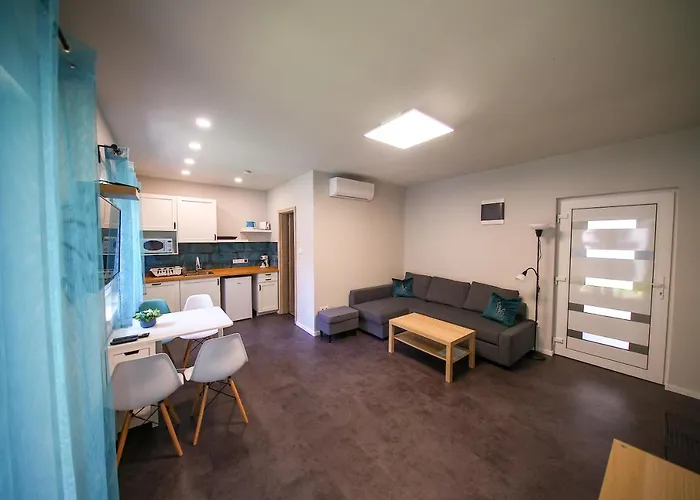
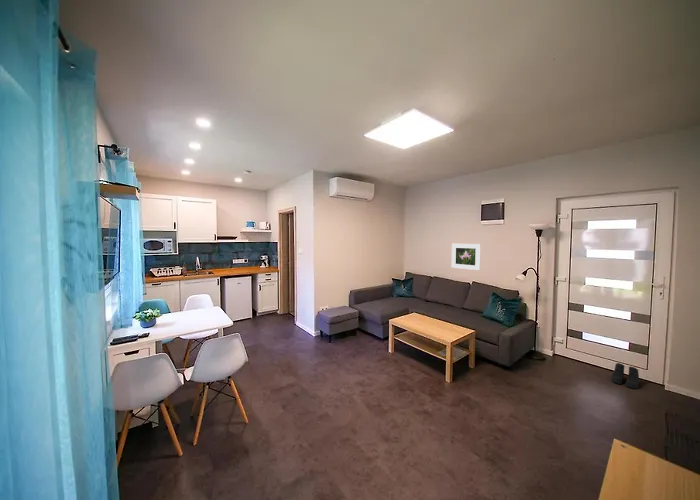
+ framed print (465, 256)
+ boots (623, 374)
